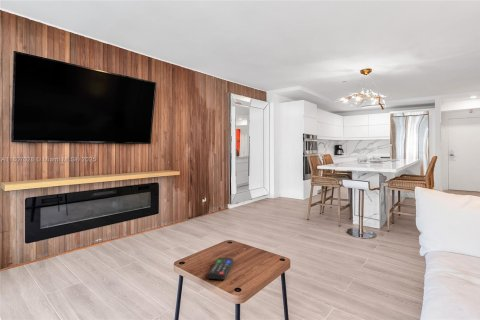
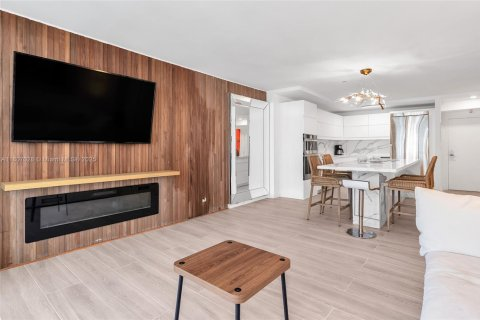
- remote control (221, 267)
